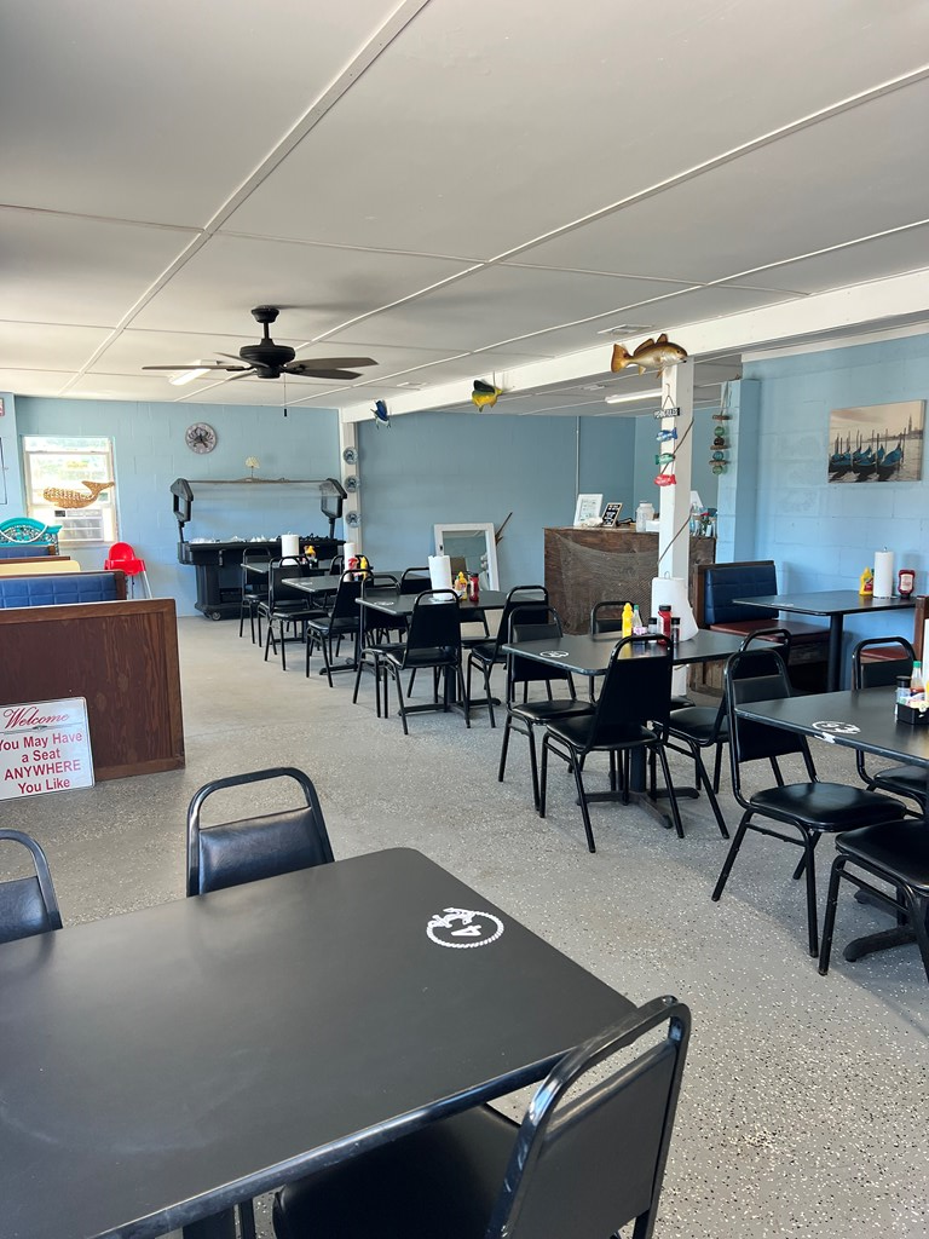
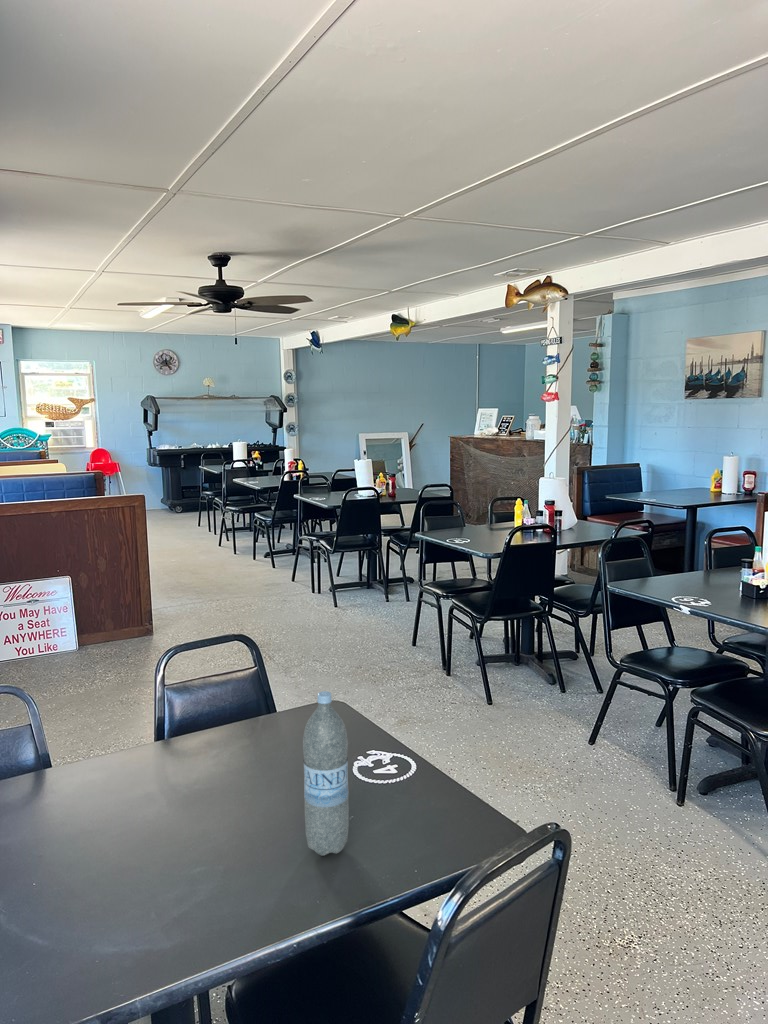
+ water bottle (325, 772)
